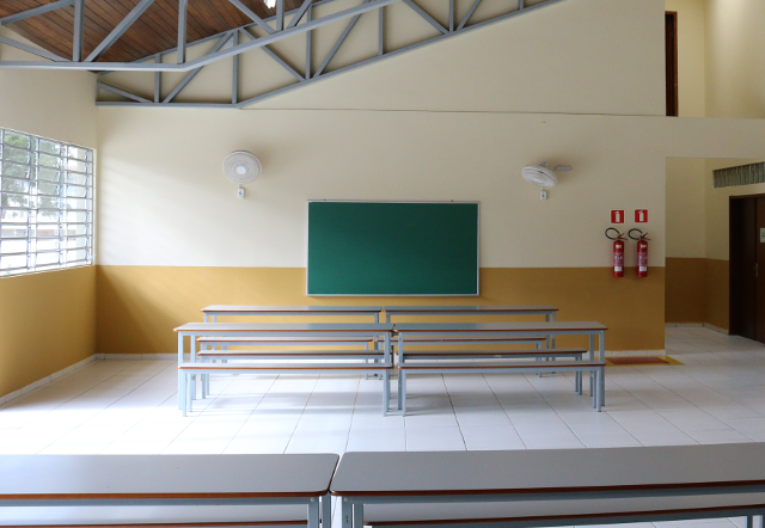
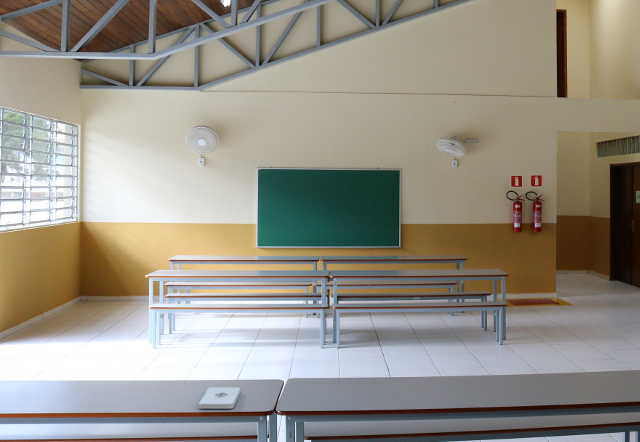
+ notepad (220, 397)
